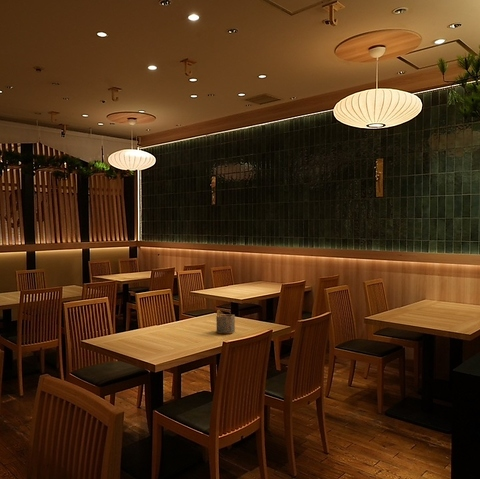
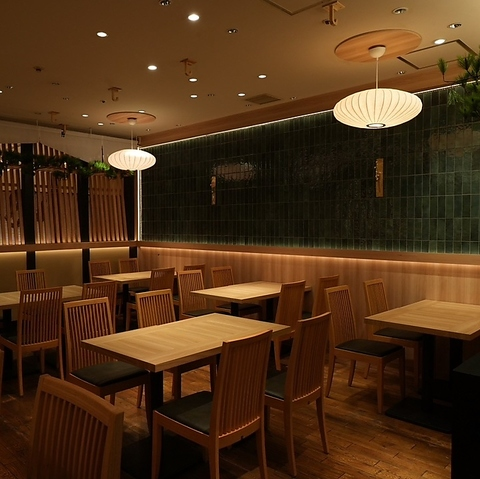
- napkin holder (225, 320)
